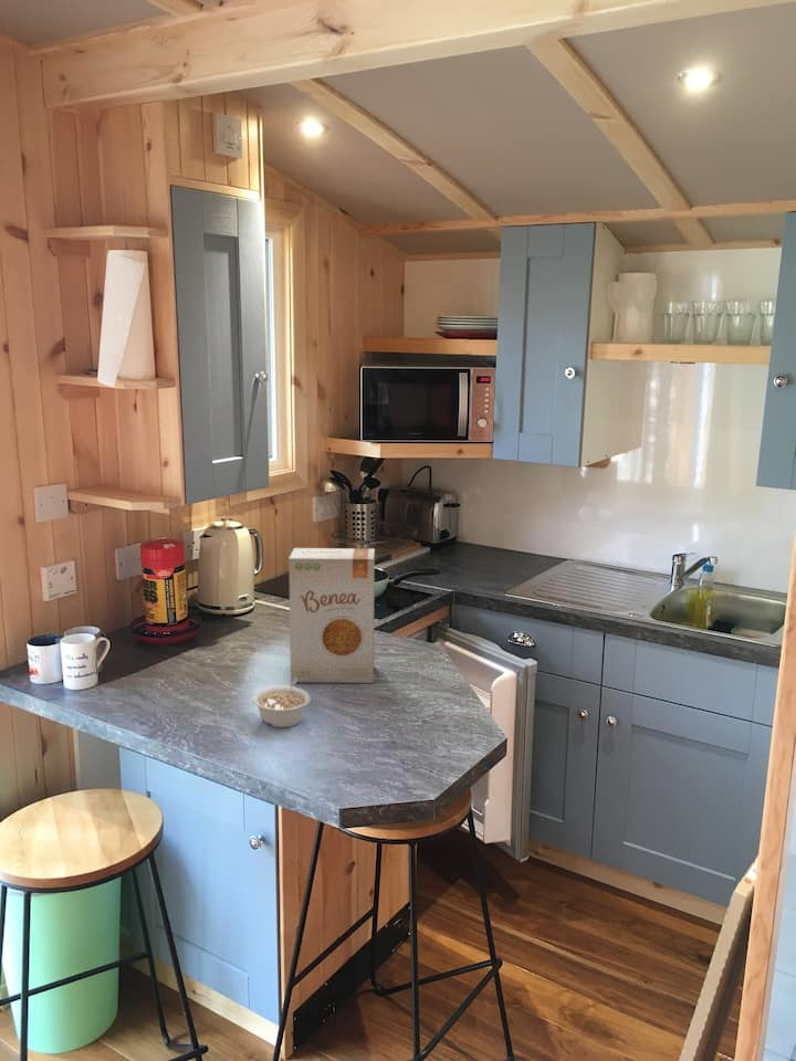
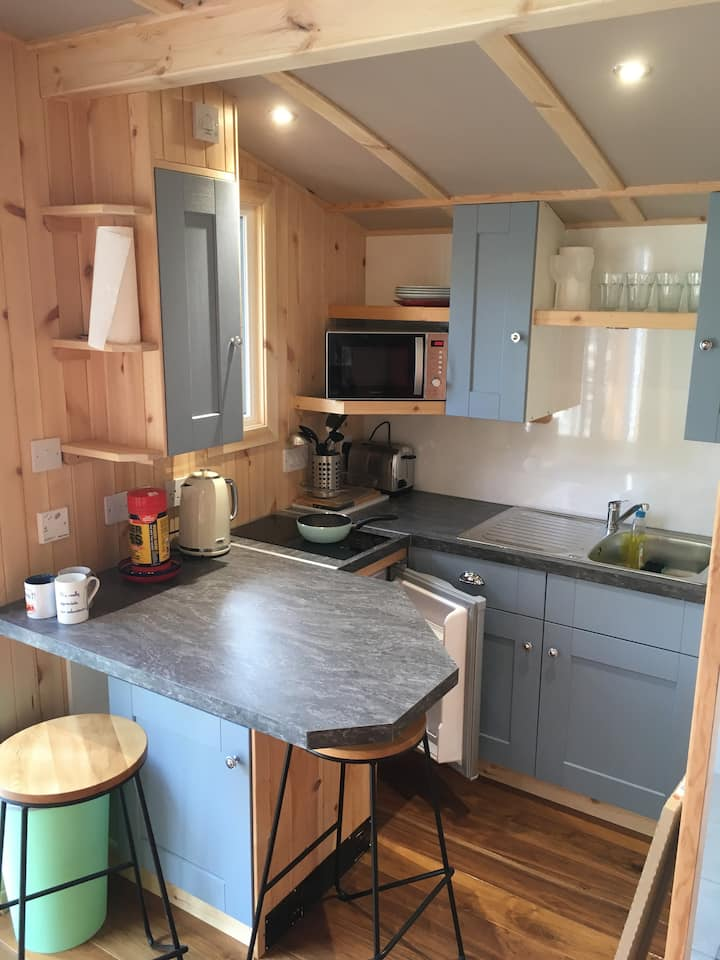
- food box (333, 614)
- legume (281, 705)
